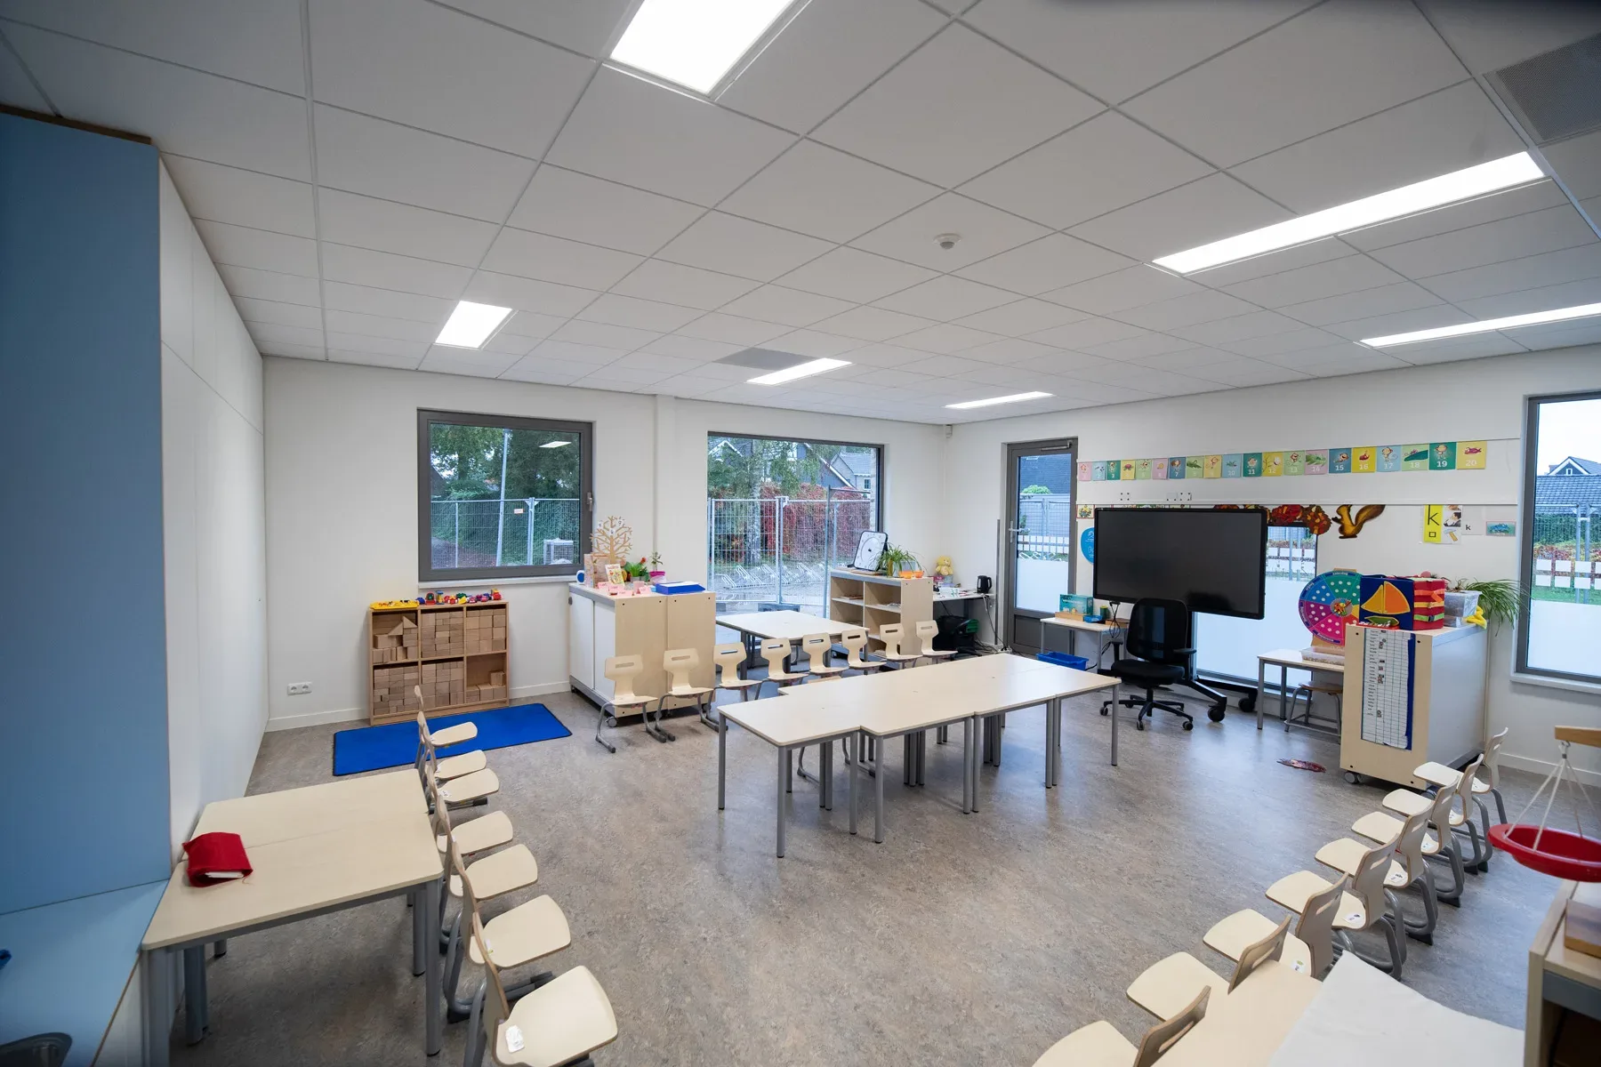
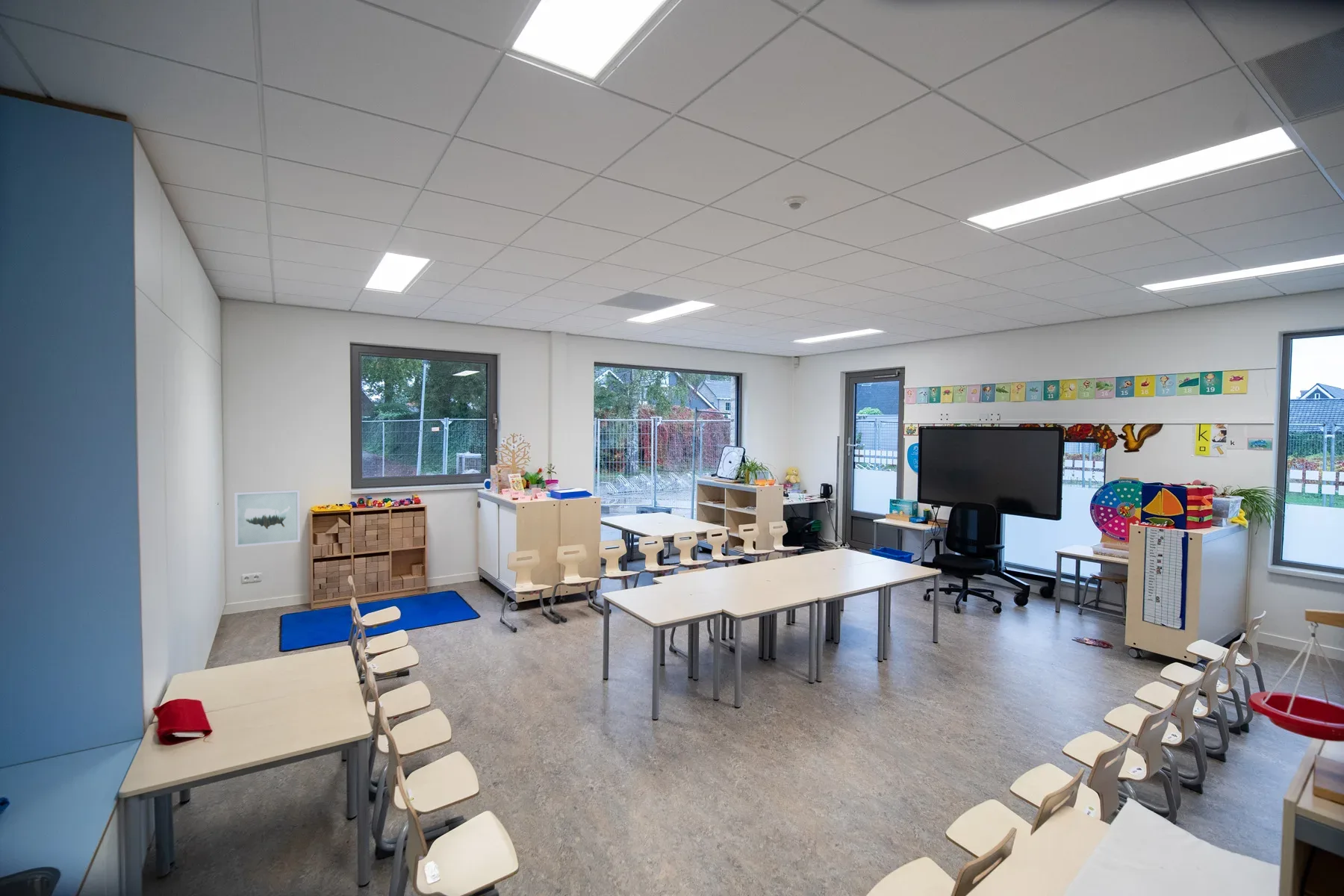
+ wall art (268, 517)
